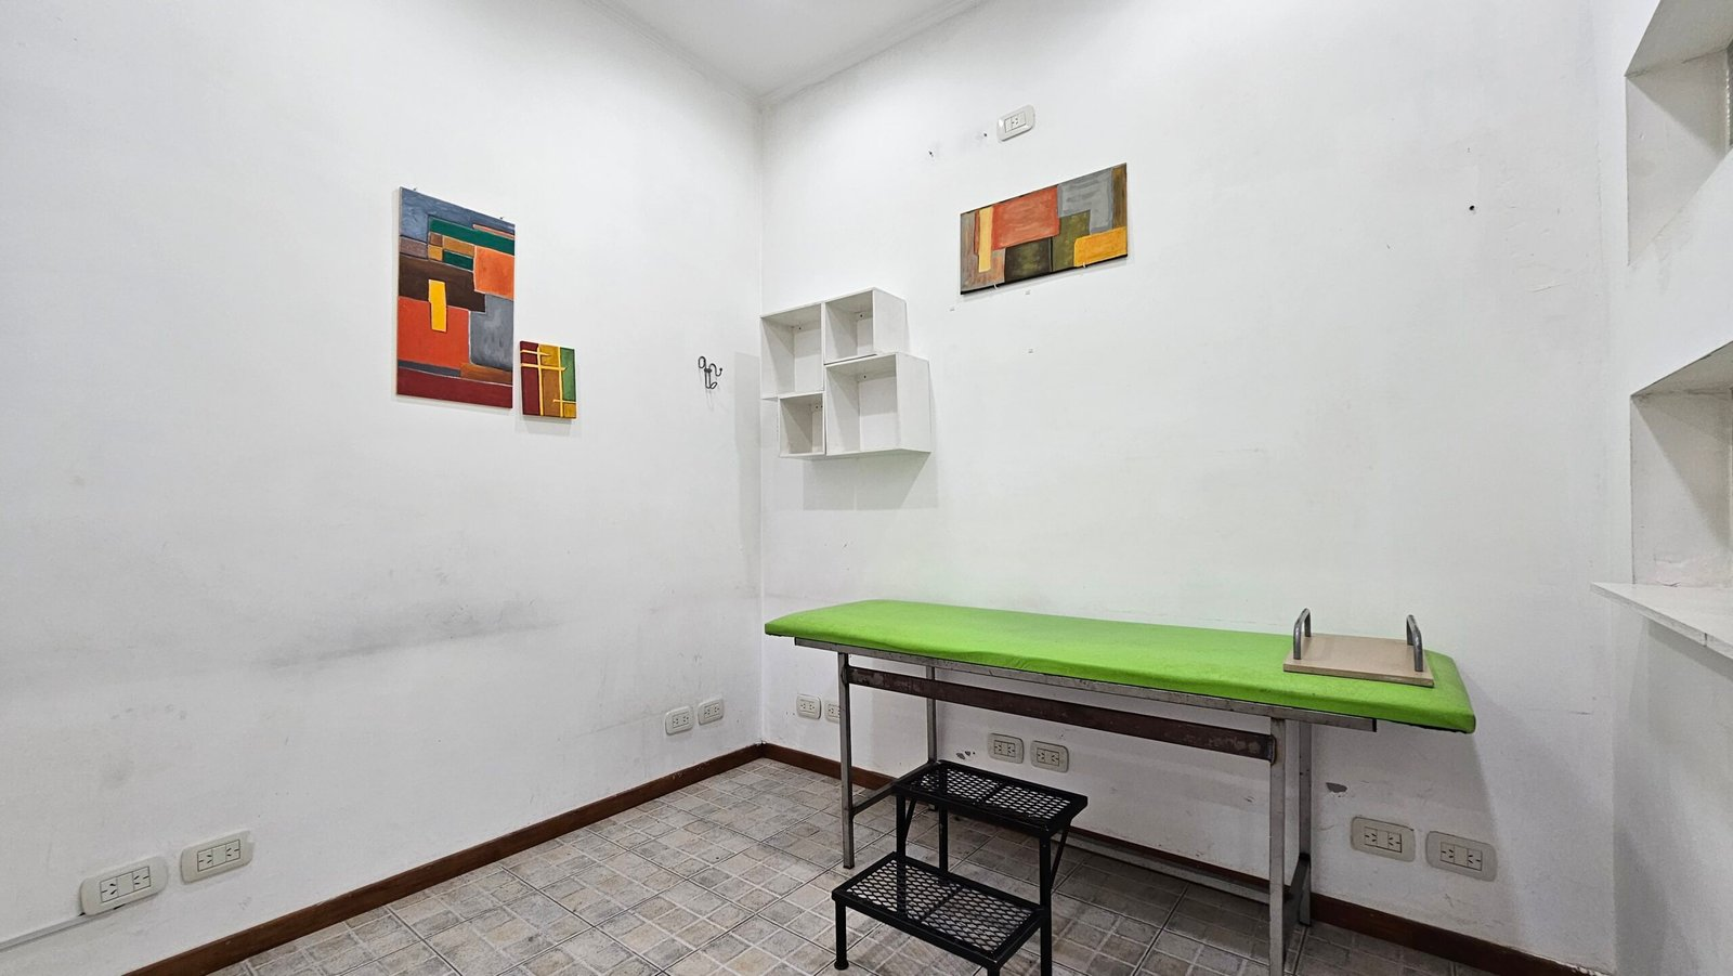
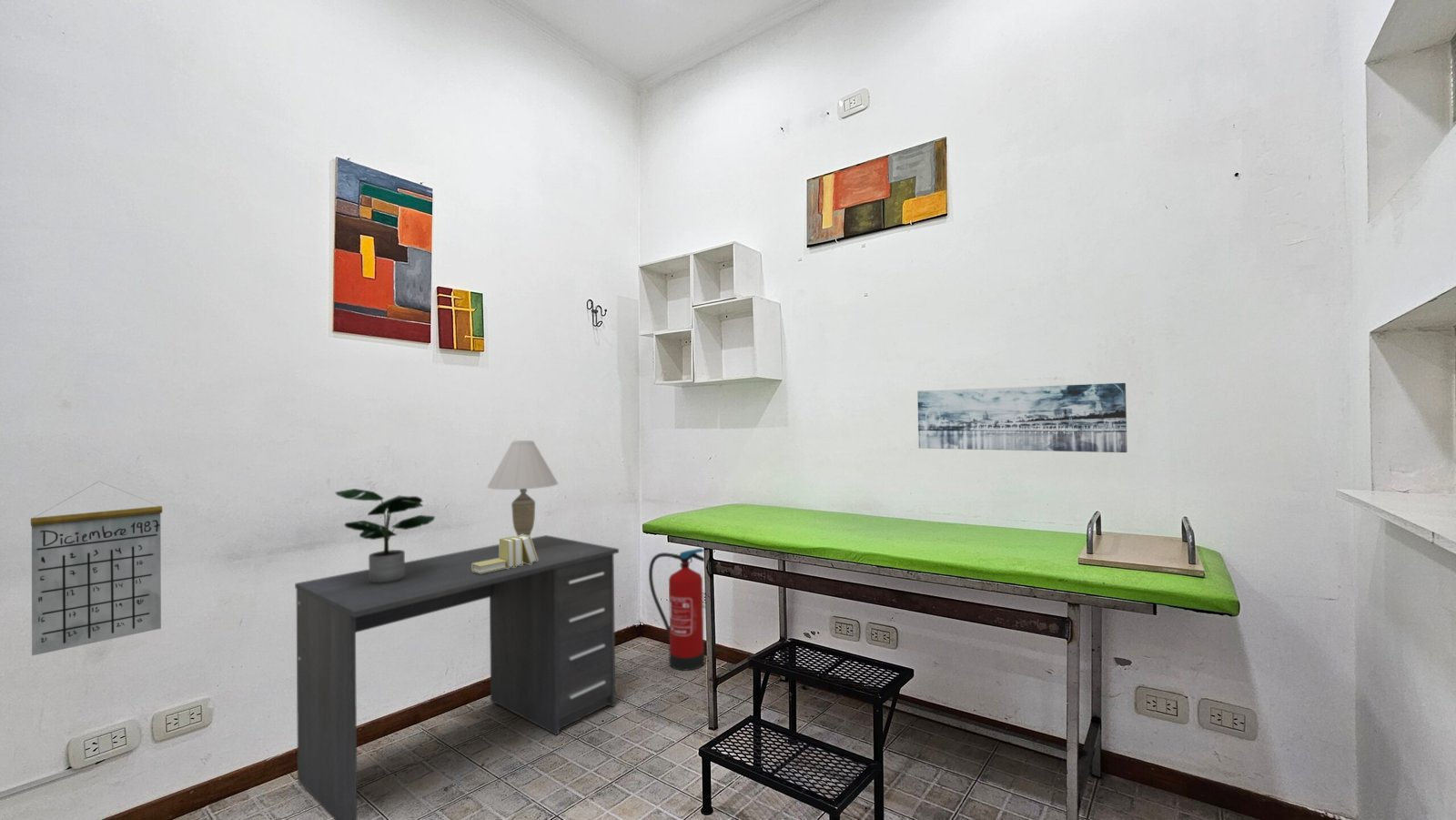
+ calendar (100, 561)
+ table lamp (523, 495)
+ desk (490, 652)
+ wall art (1012, 419)
+ fire extinguisher (679, 601)
+ books (505, 552)
+ potted plant (386, 531)
